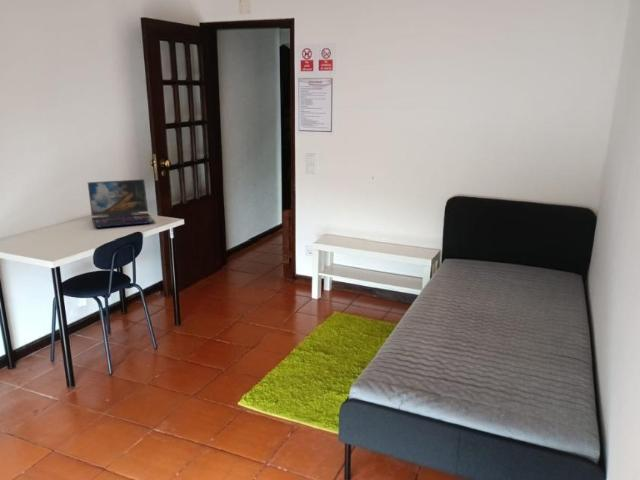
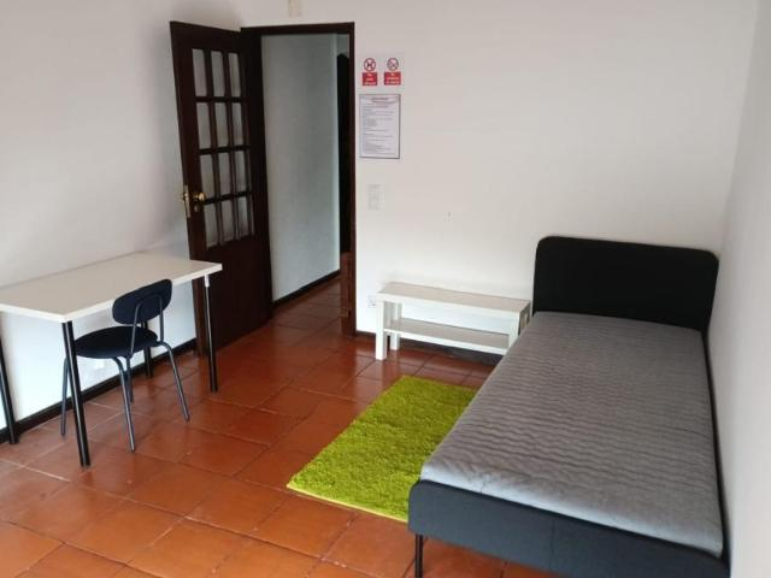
- laptop (120, 202)
